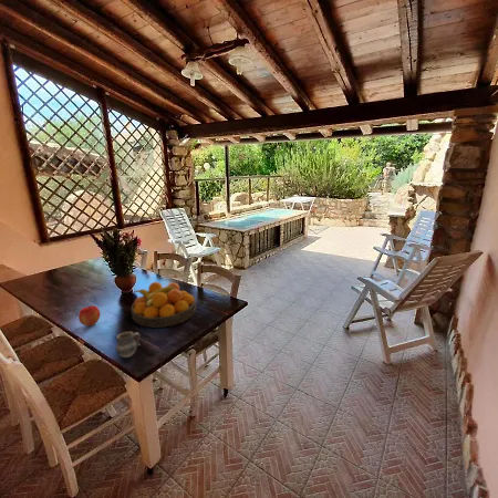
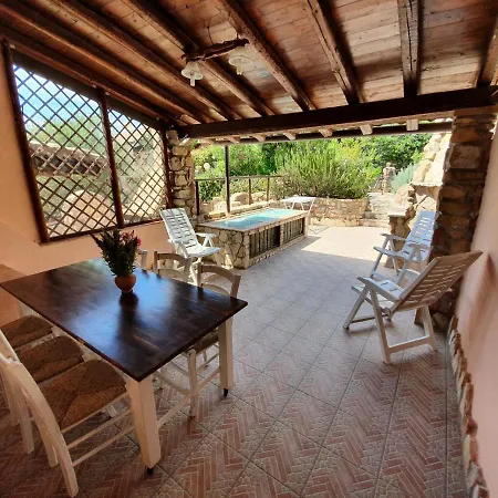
- fruit bowl (164, 299)
- cup (128, 343)
- apple (90, 315)
